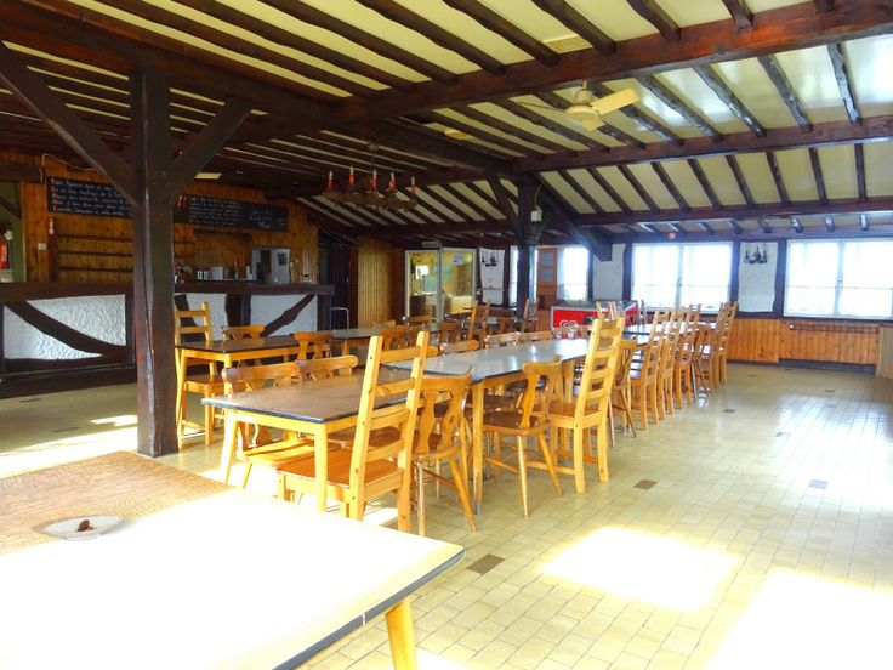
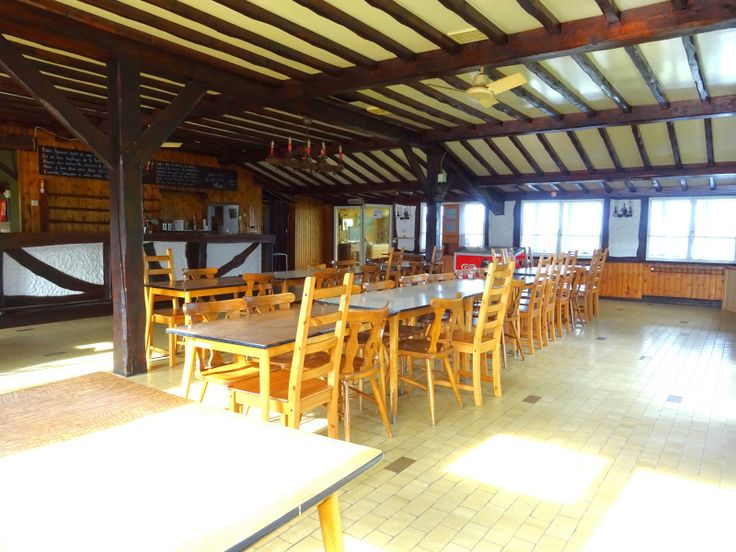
- saucer (84, 528)
